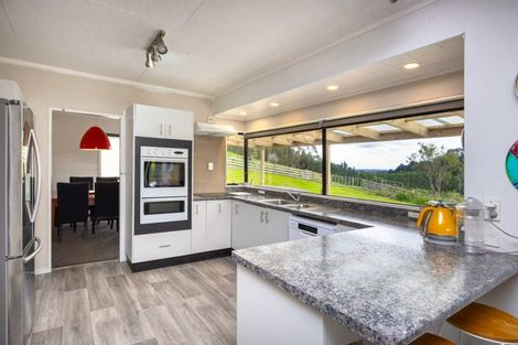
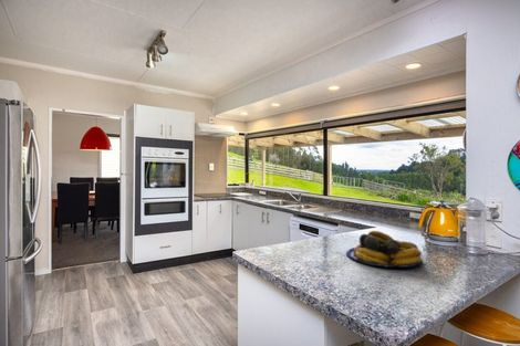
+ fruit bowl (382, 244)
